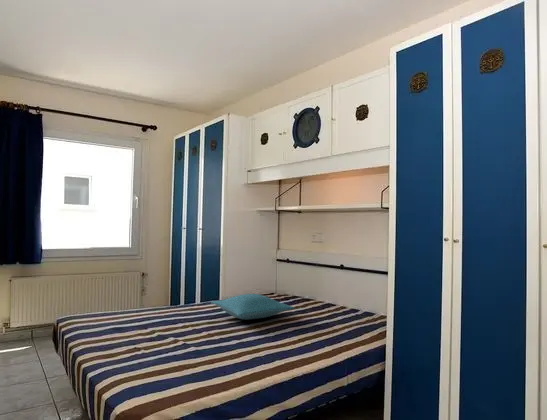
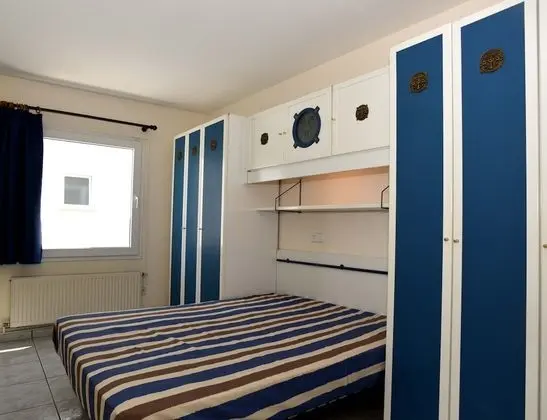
- pillow (251, 306)
